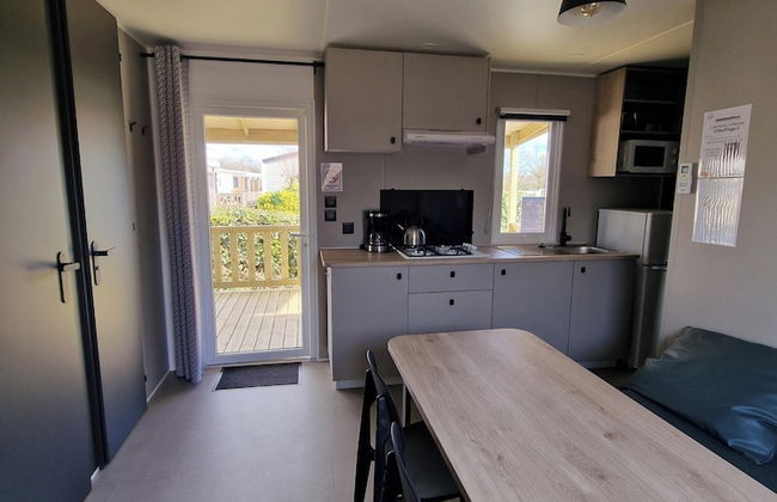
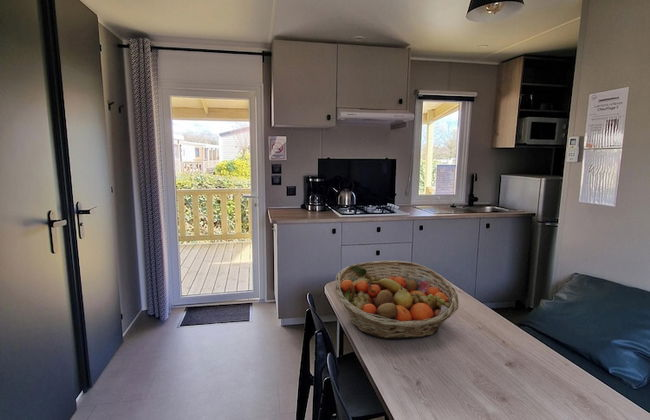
+ fruit basket (394, 297)
